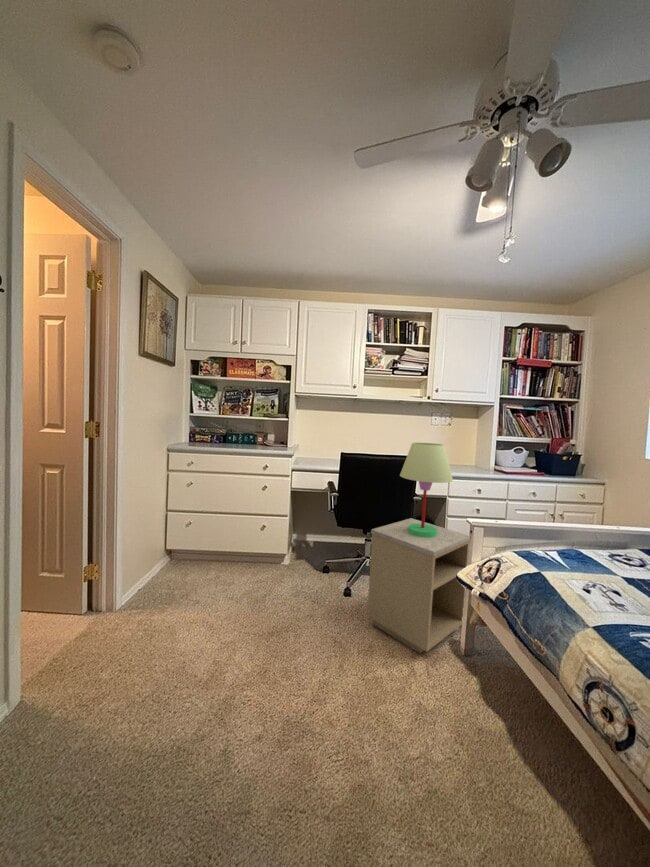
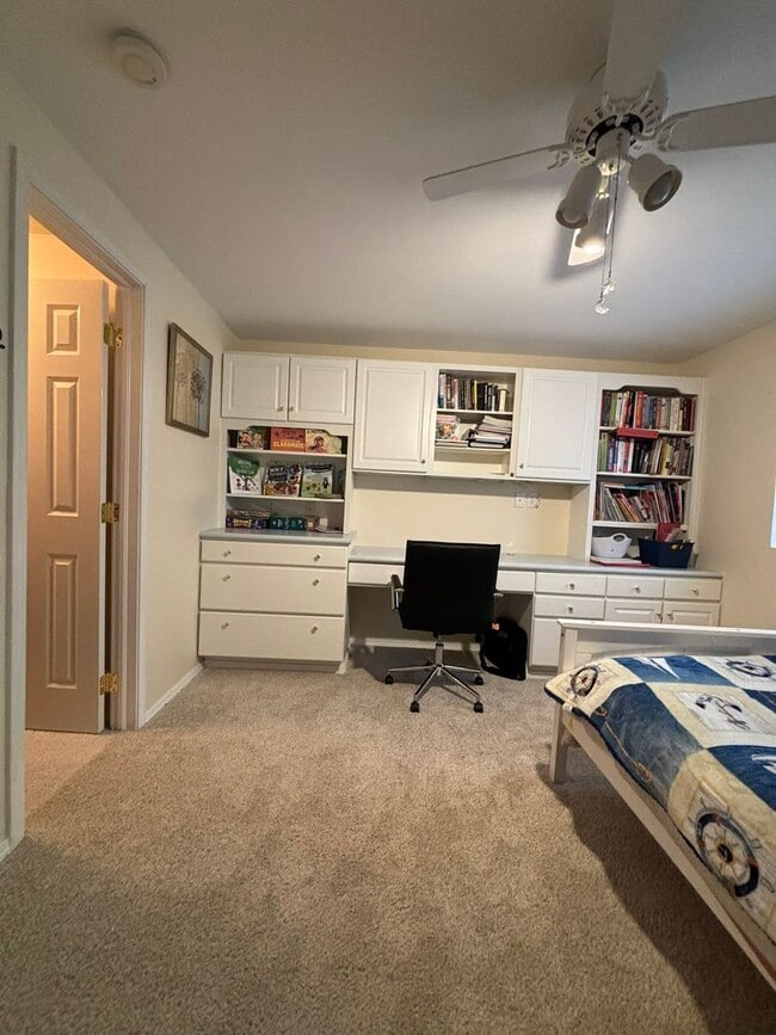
- nightstand (417, 580)
- table lamp (425, 488)
